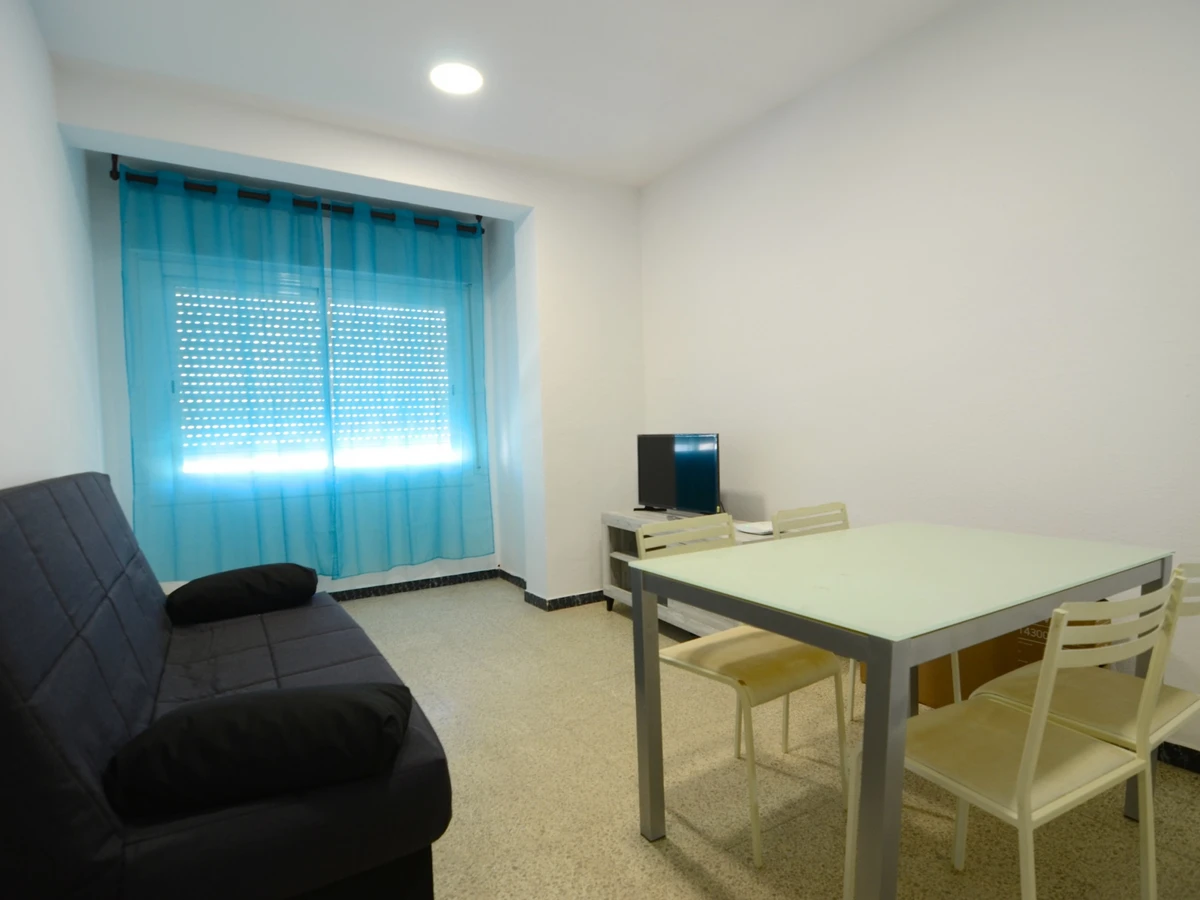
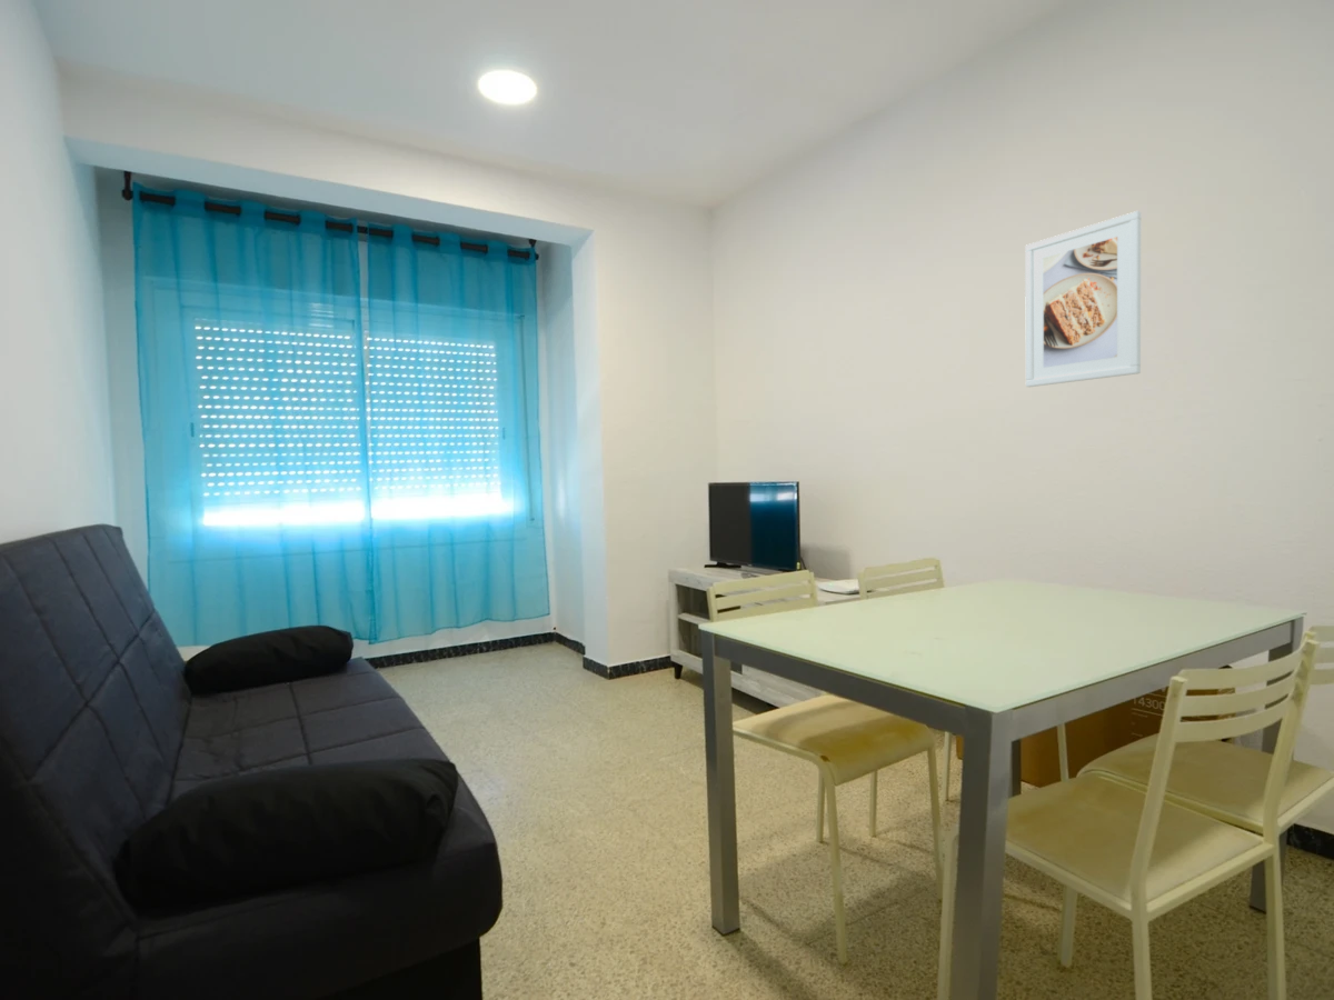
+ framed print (1079, 304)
